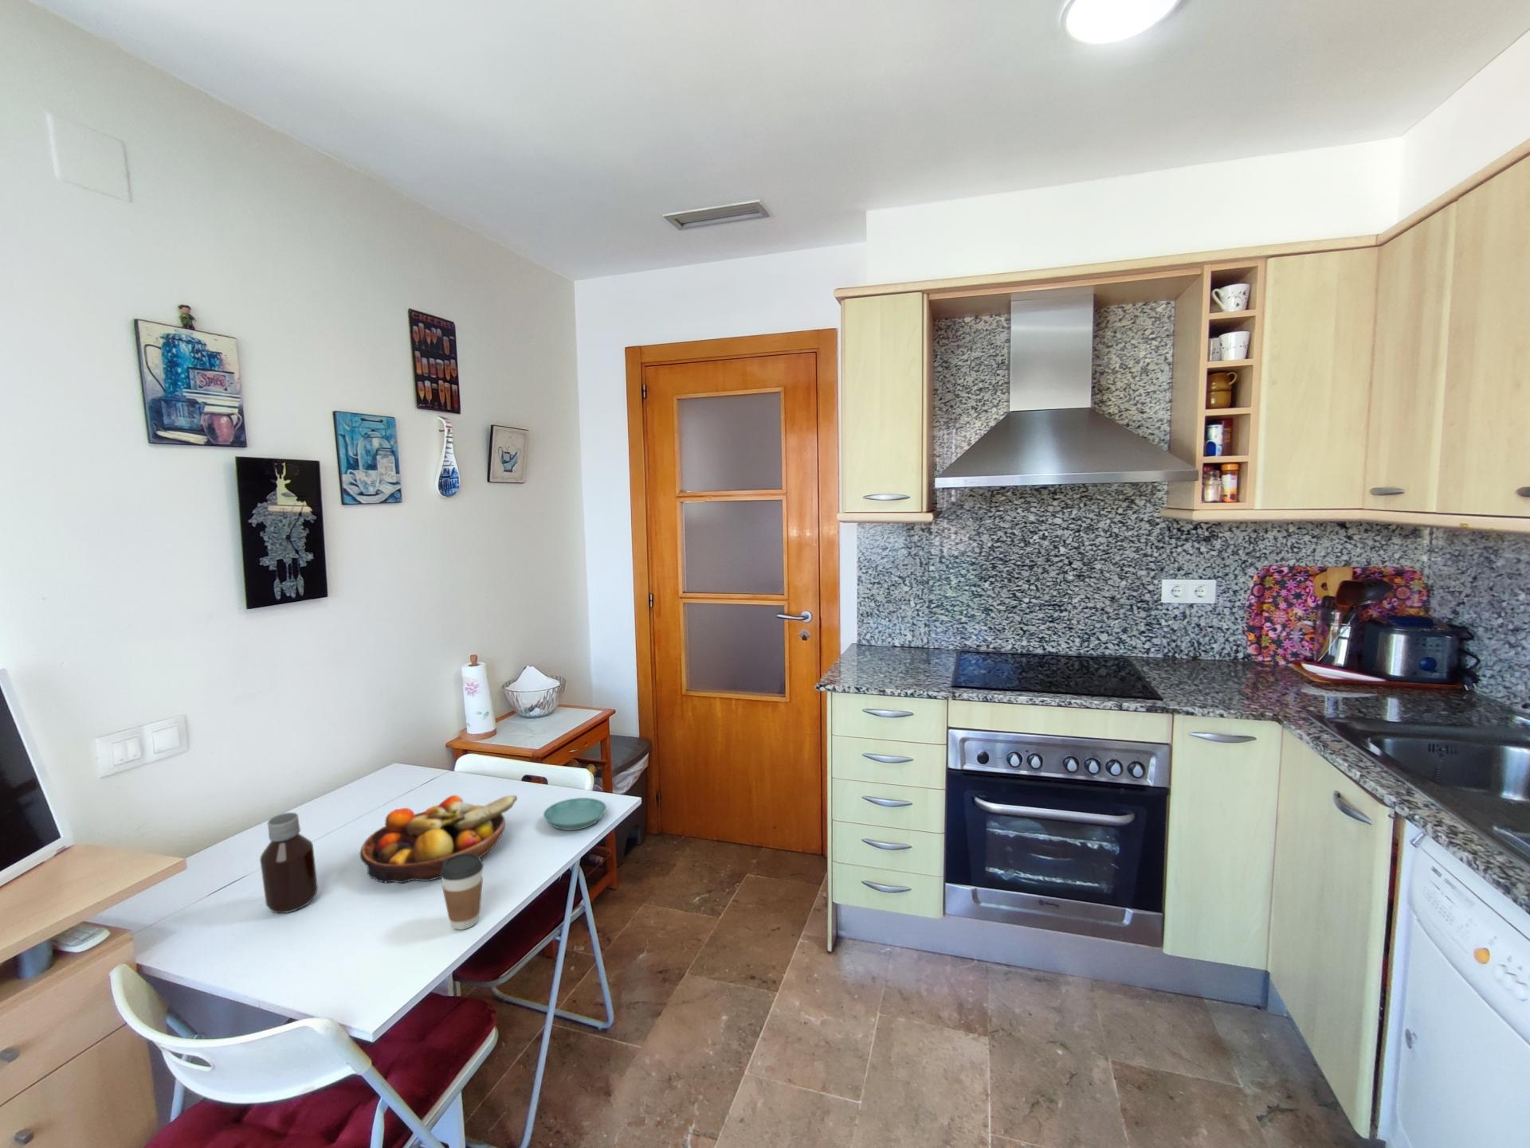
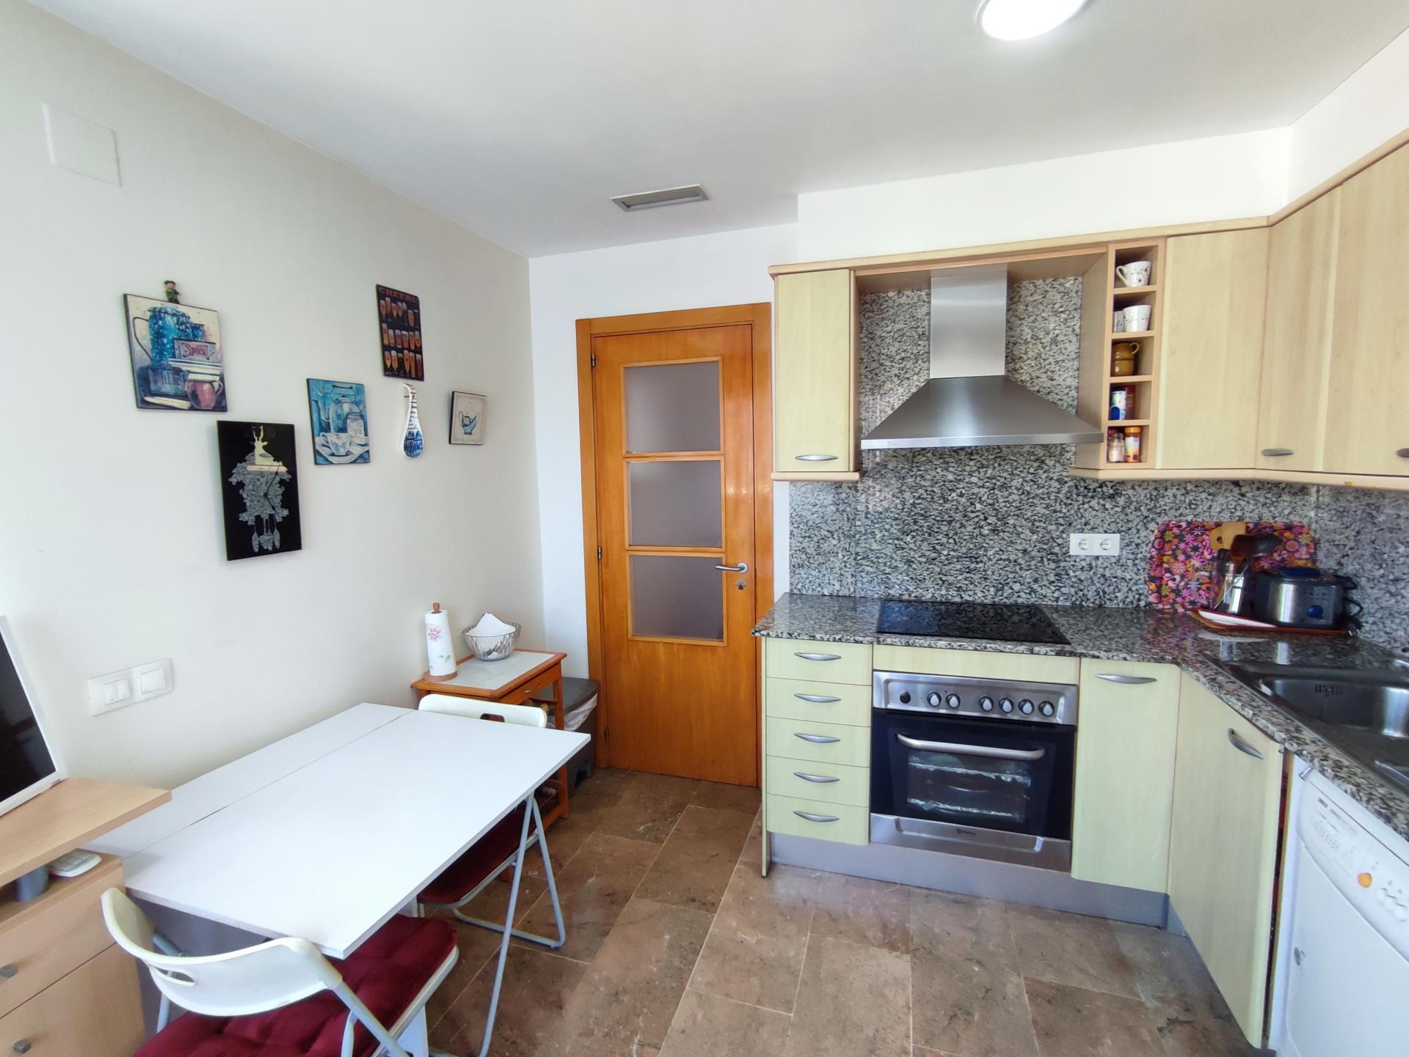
- saucer (576, 815)
- bottle (288, 860)
- fruit bowl (437, 826)
- coffee cup (463, 891)
